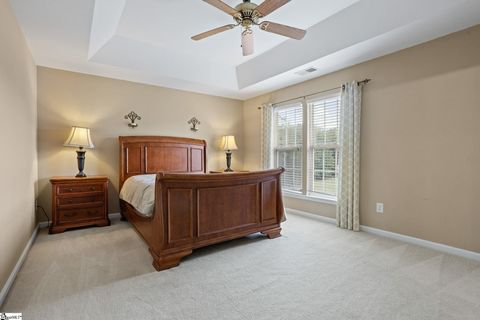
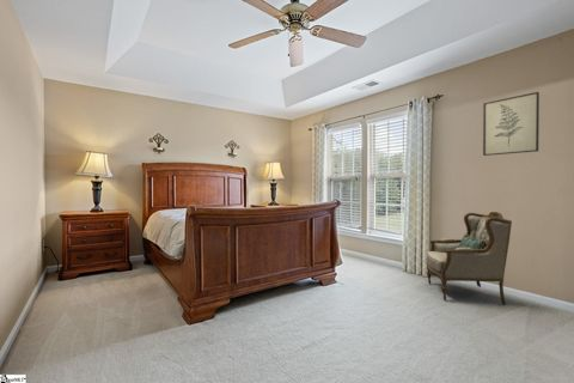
+ armchair (464, 253)
+ wall art (509, 126)
